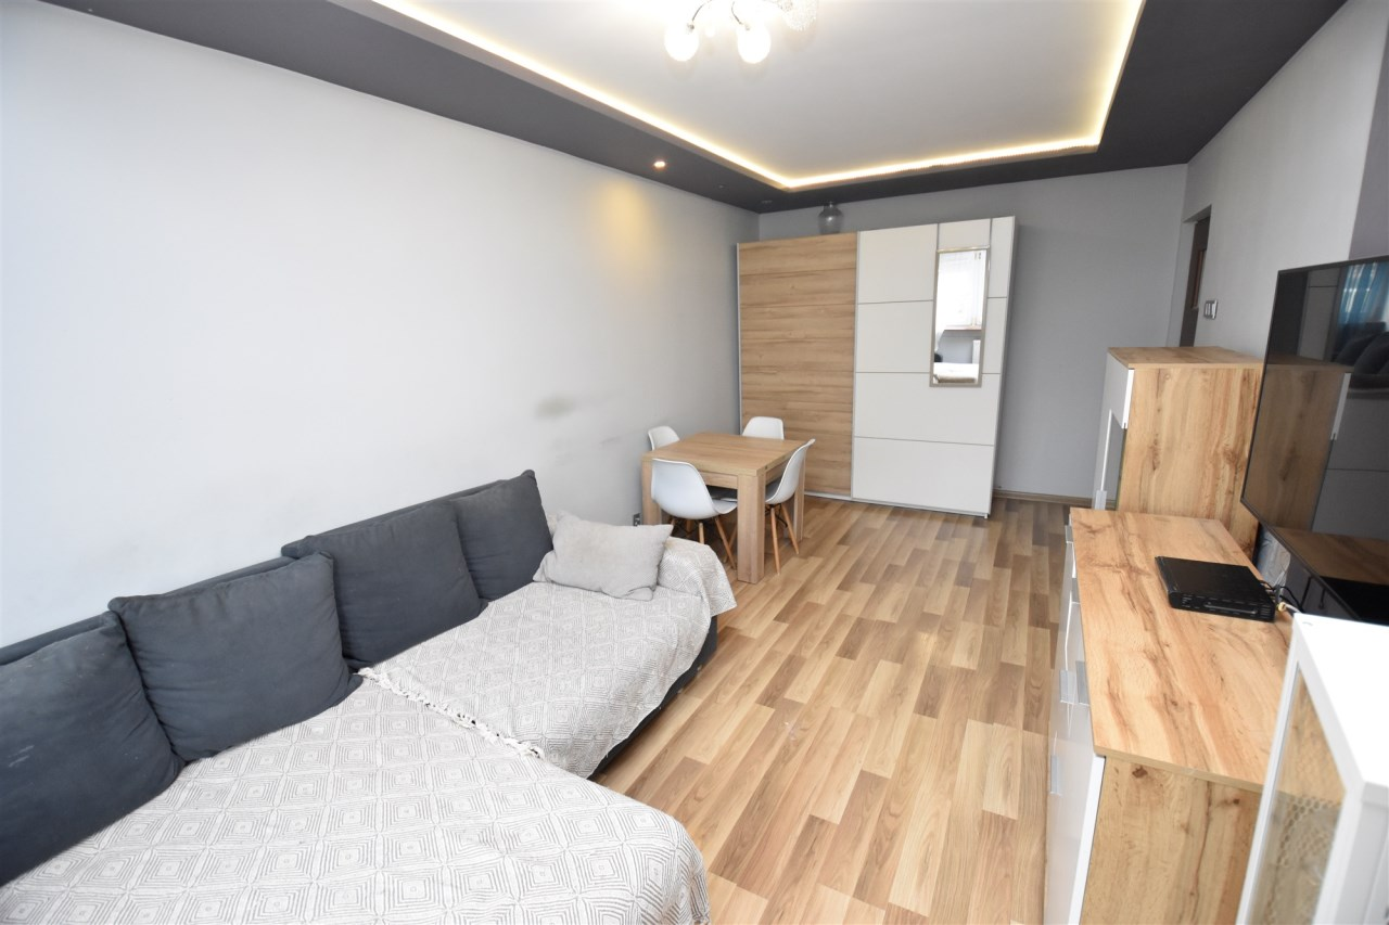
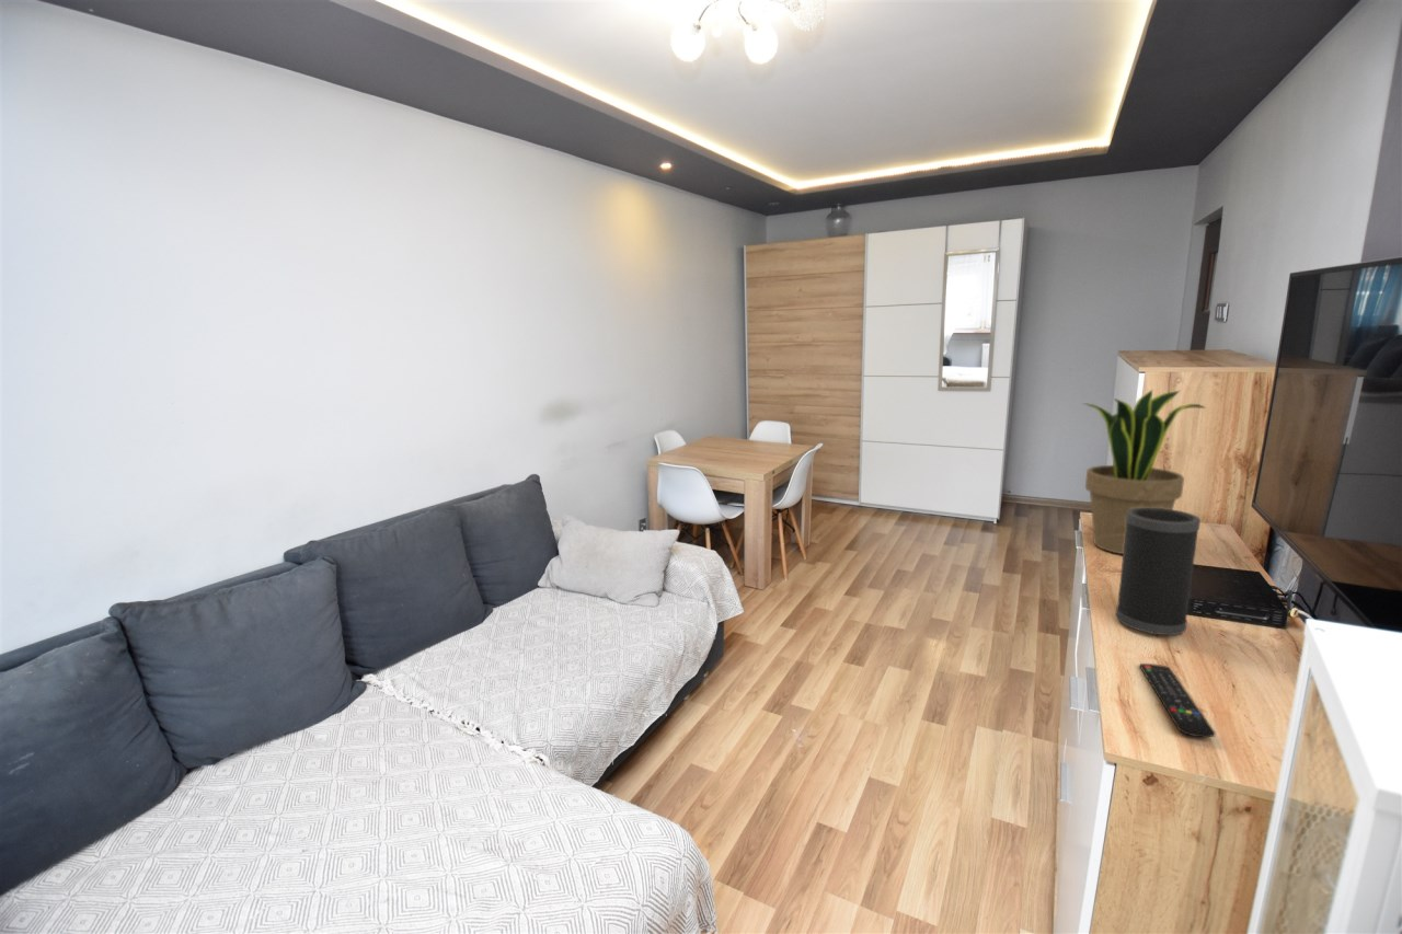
+ potted plant (1134, 469)
+ speaker (1156, 570)
+ remote control (1173, 696)
